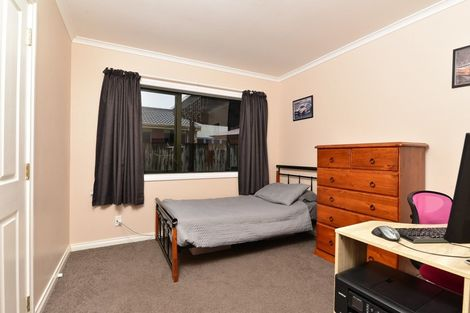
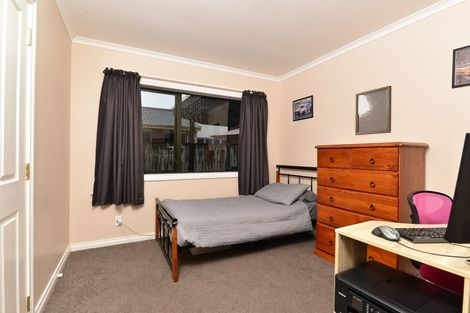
+ home mirror (372, 112)
